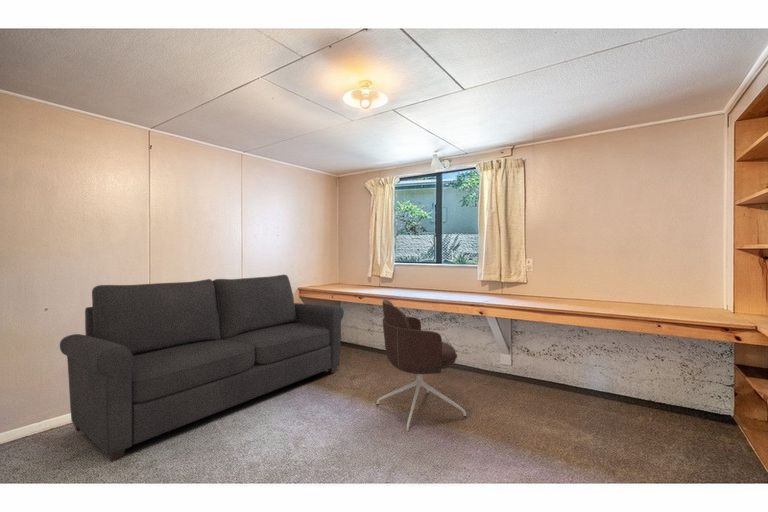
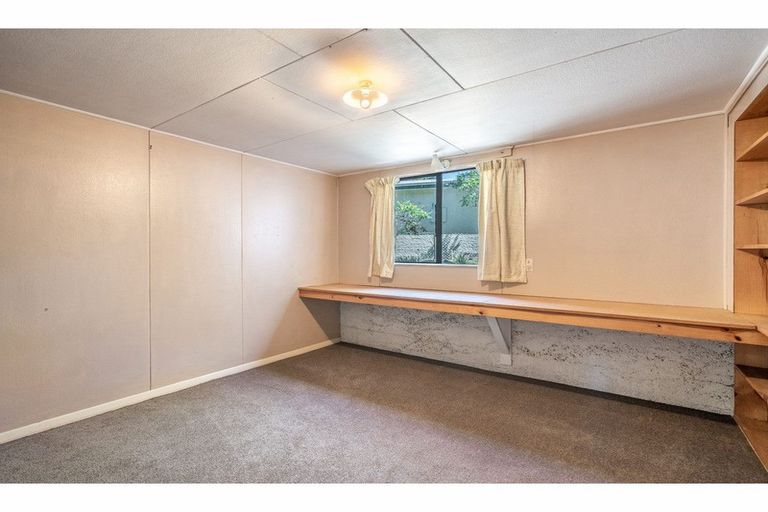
- sofa (228, 336)
- office chair (419, 355)
